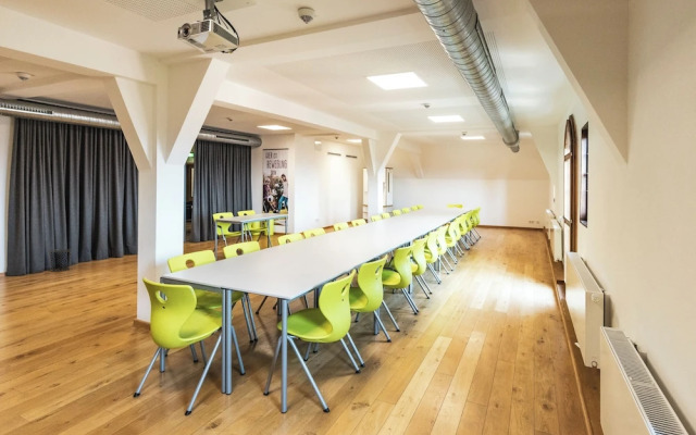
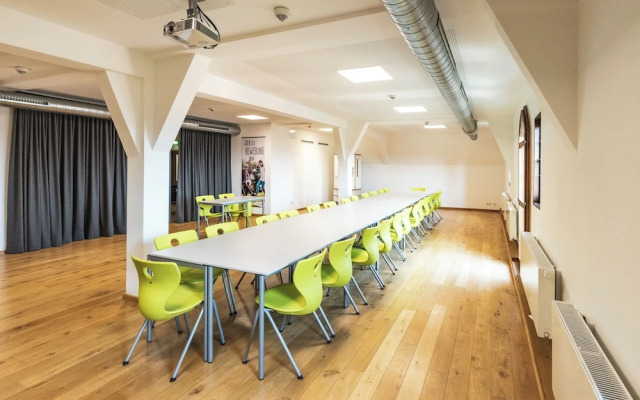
- waste bin (60, 260)
